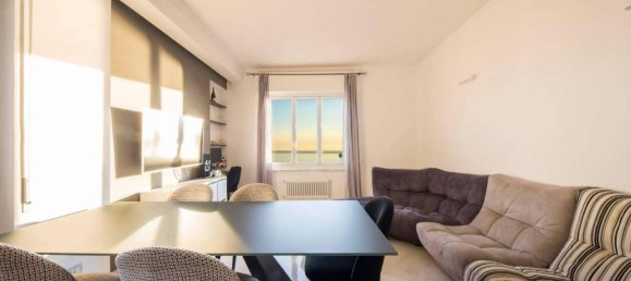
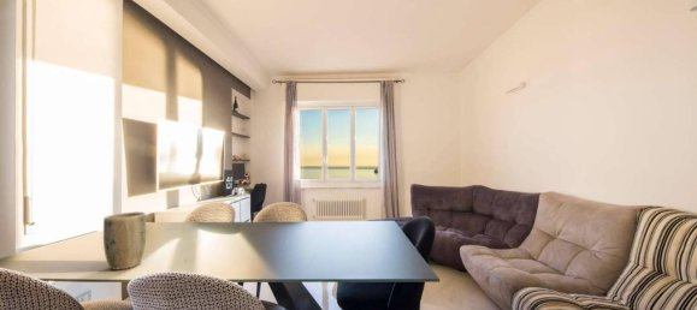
+ plant pot (125, 239)
